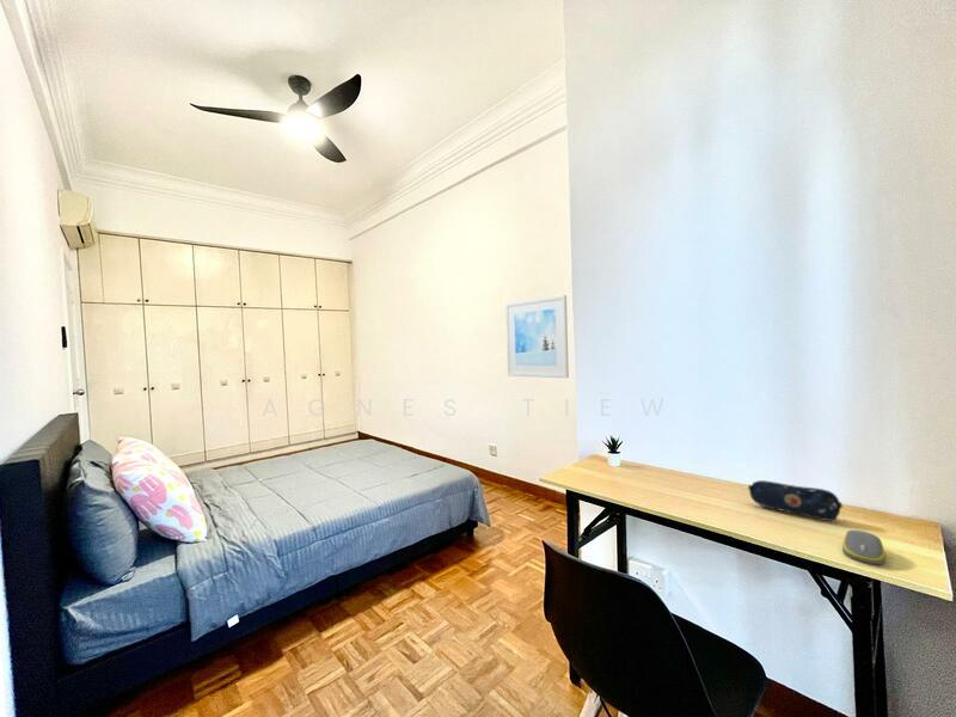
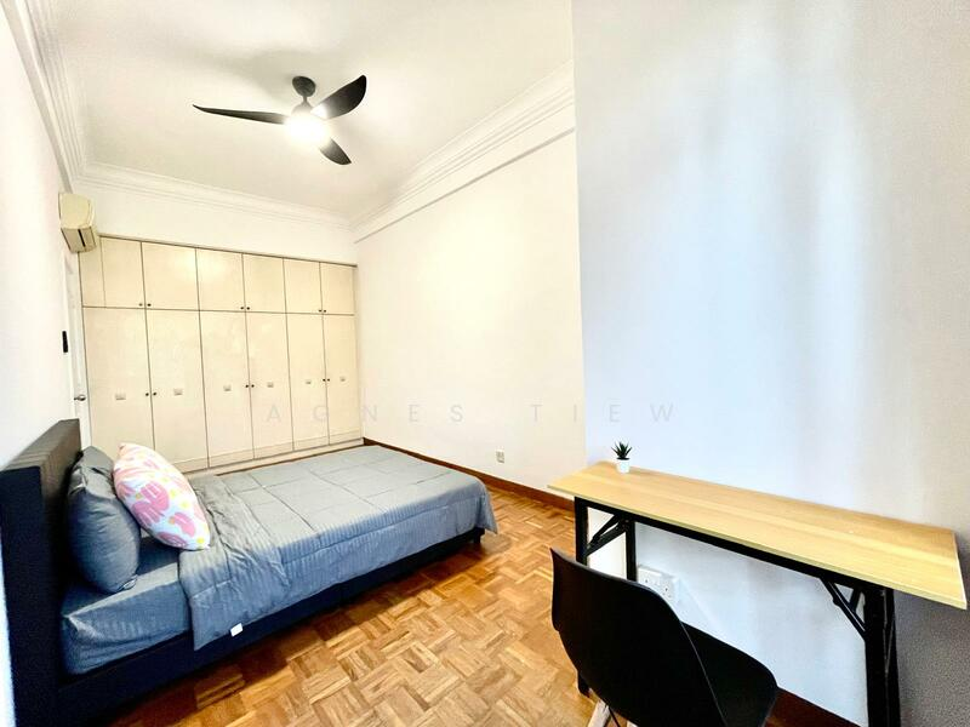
- pencil case (792, 498)
- computer mouse (863, 544)
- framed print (534, 338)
